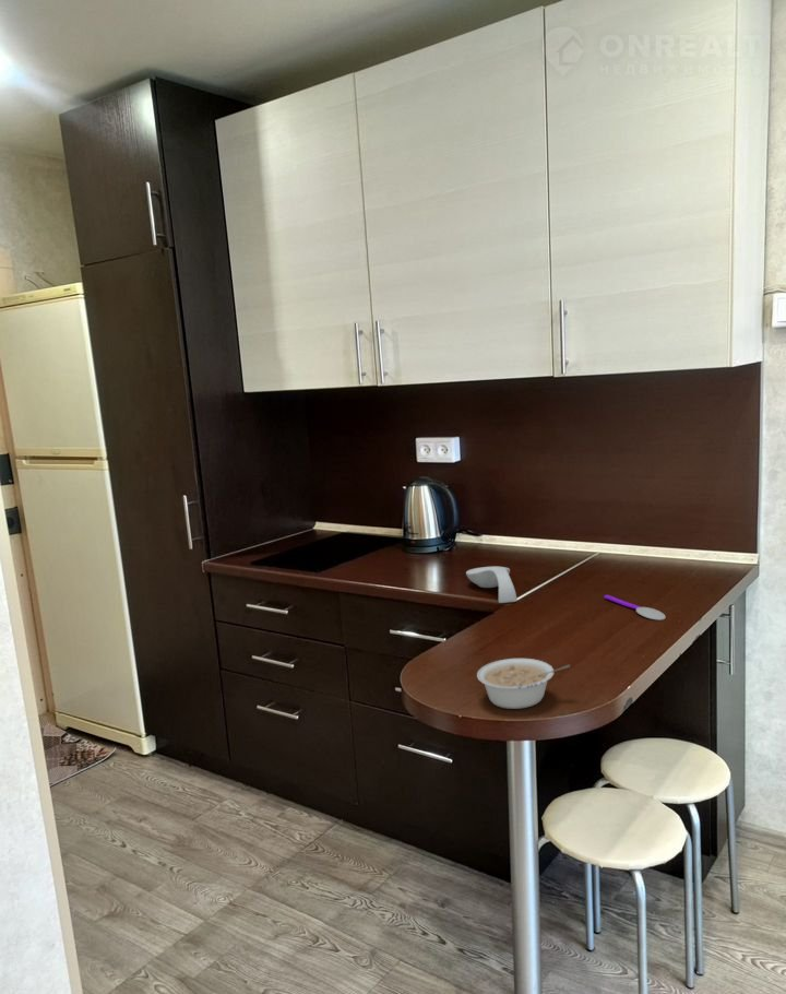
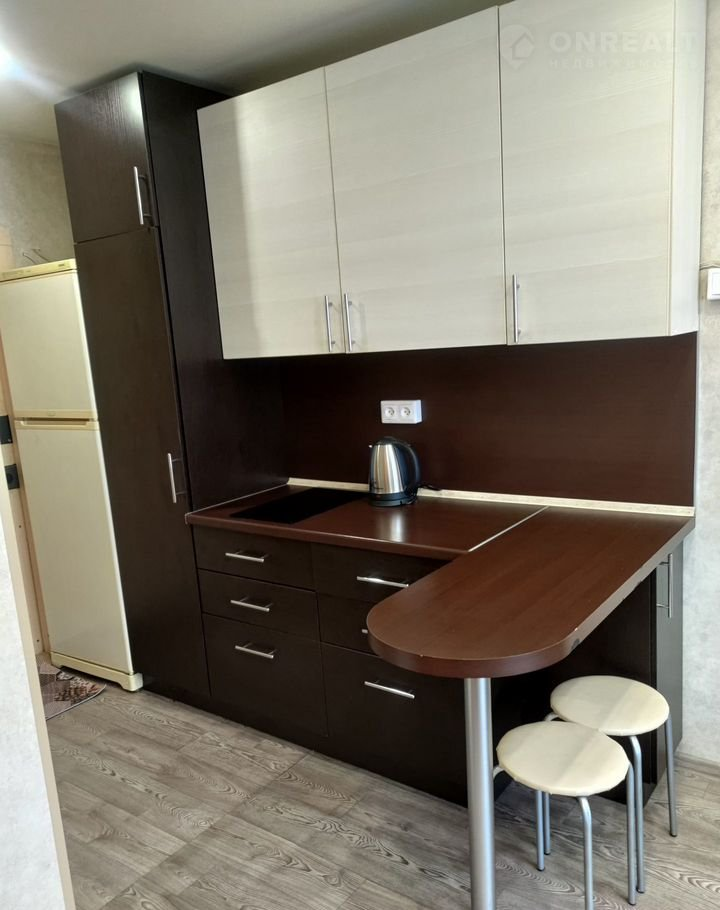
- spoon (632, 605)
- spoon rest (493, 577)
- legume (517, 682)
